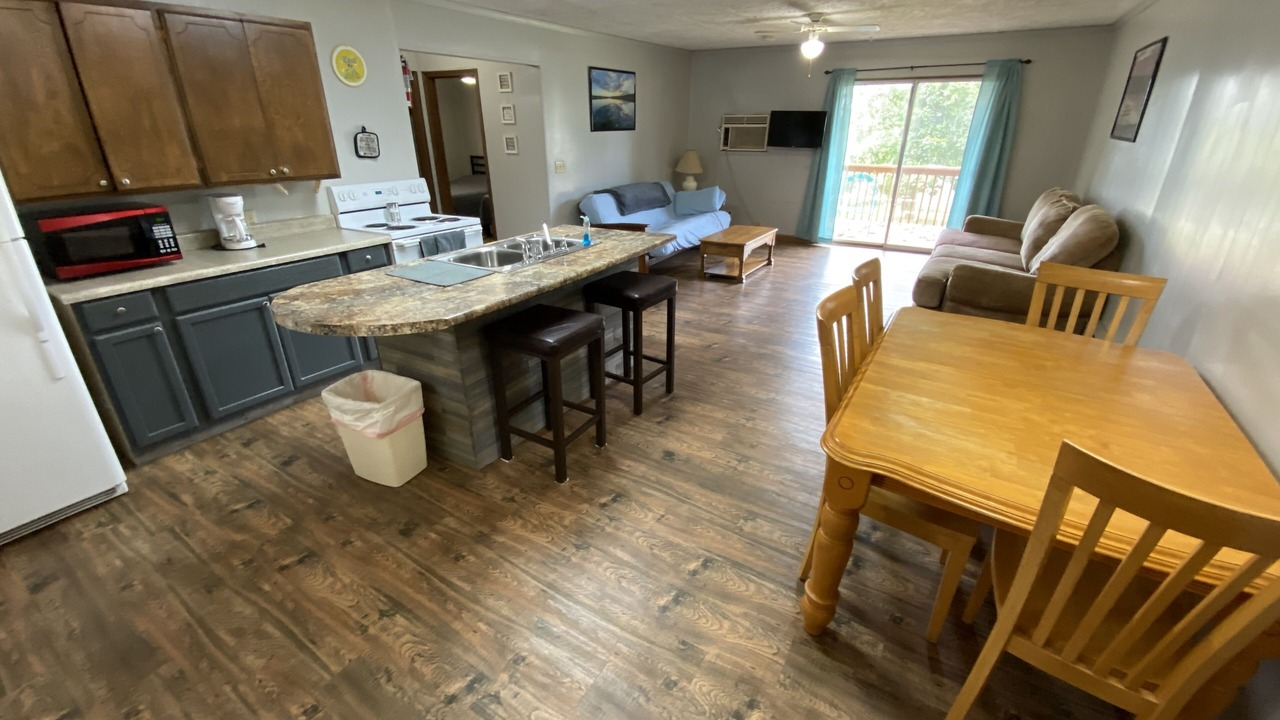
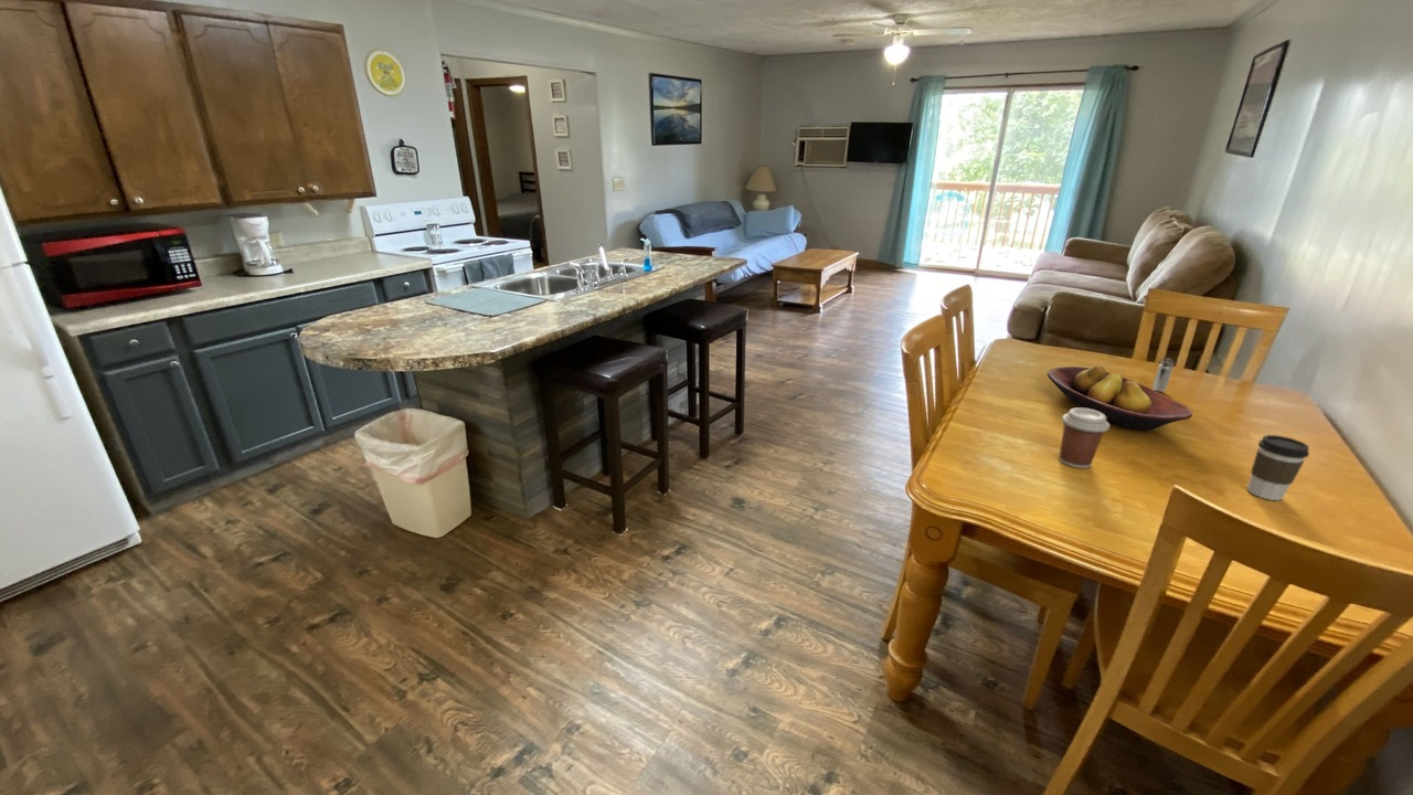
+ coffee cup (1274, 468)
+ coffee cup (1081, 437)
+ fruit bowl (1113, 391)
+ shaker (1162, 374)
